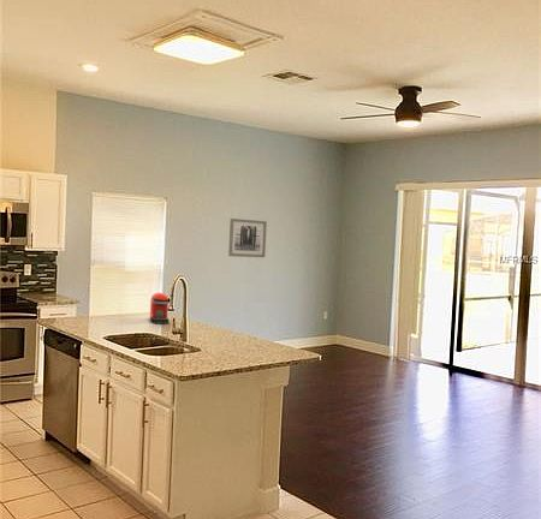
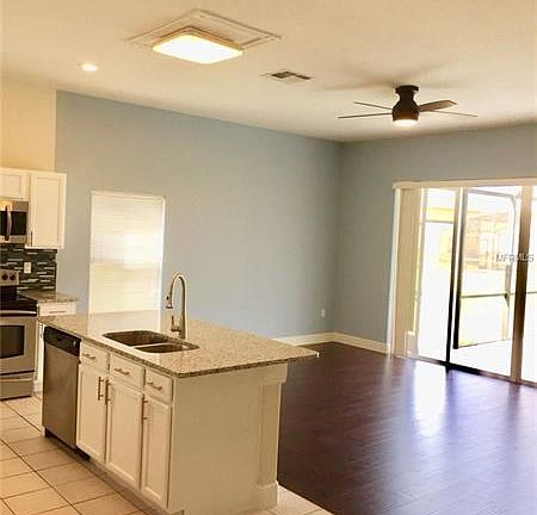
- coffee maker (160, 306)
- wall art (248, 238)
